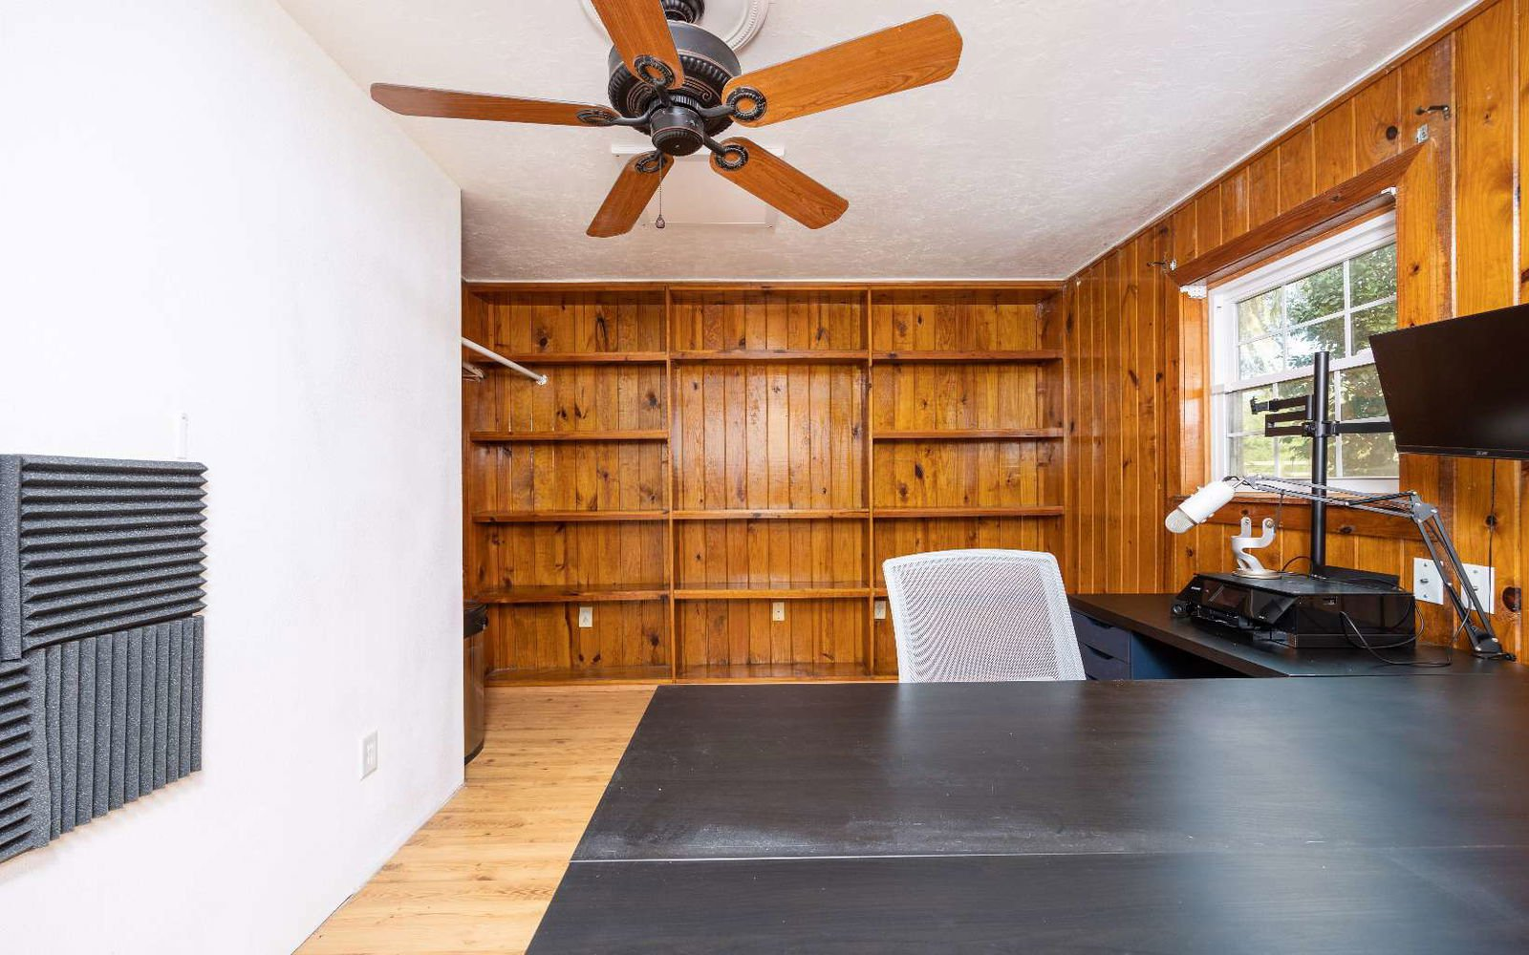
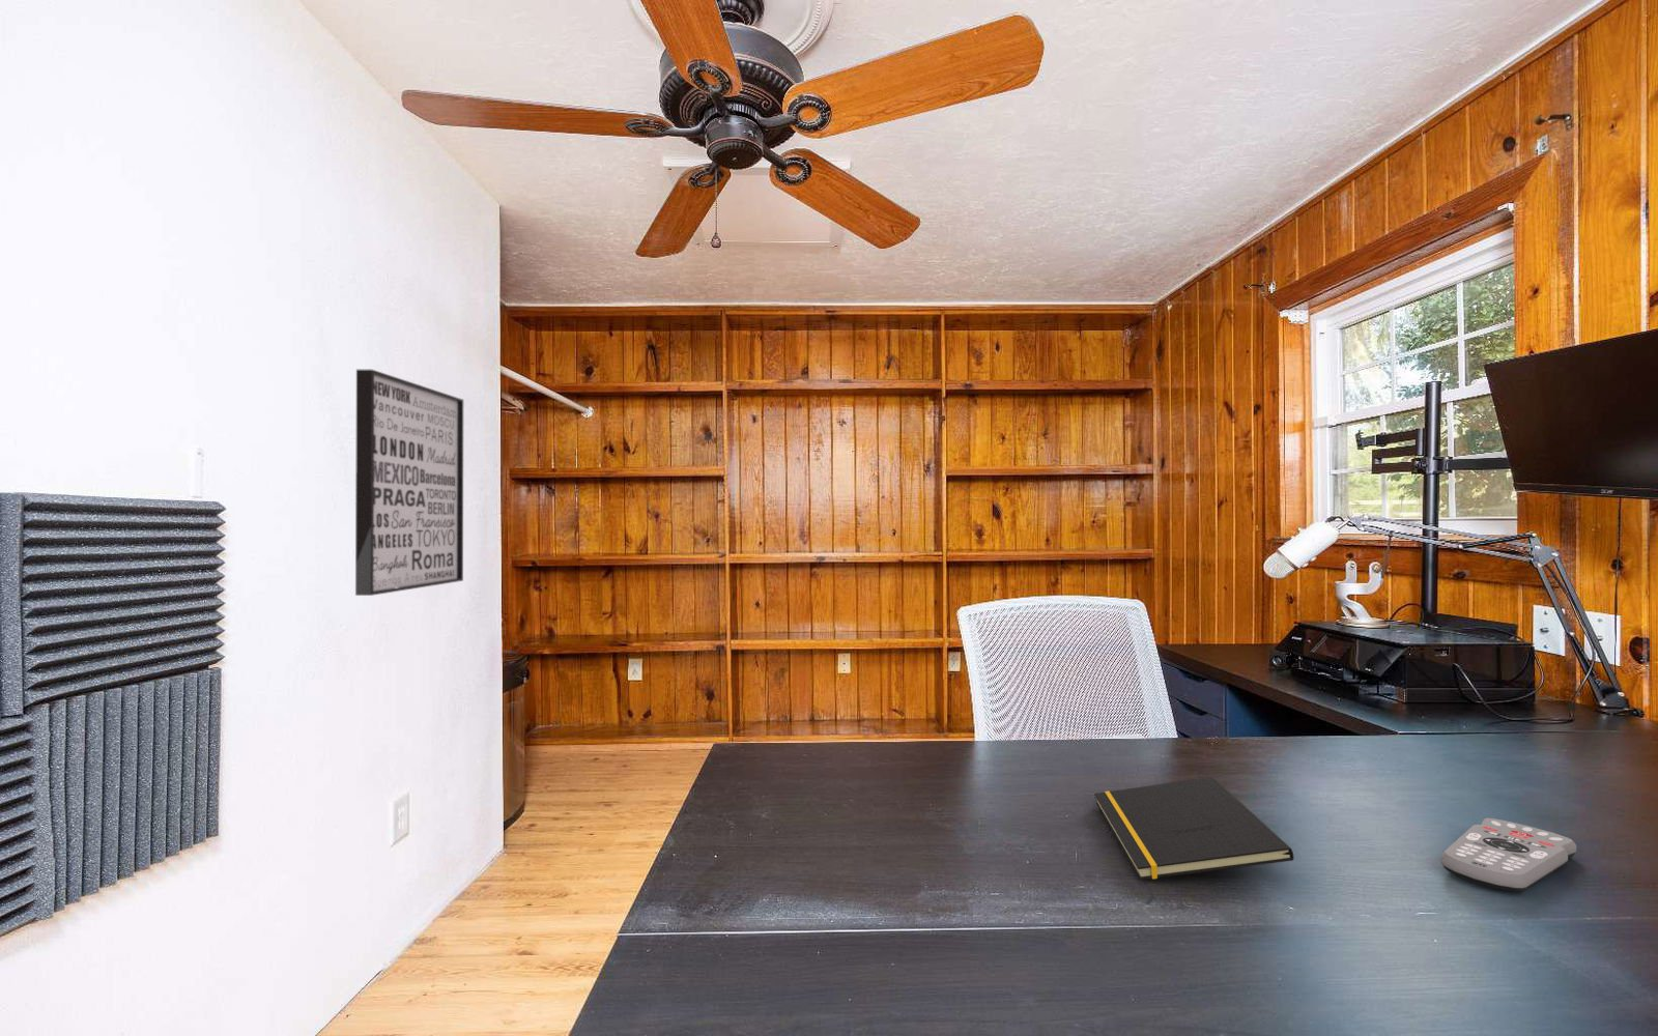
+ wall art (415, 486)
+ remote control (1505, 853)
+ notepad (1181, 822)
